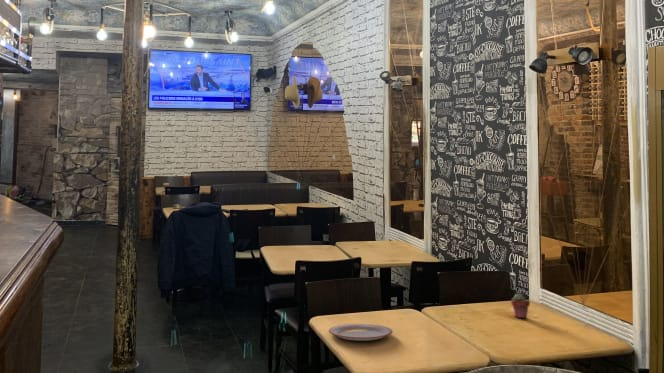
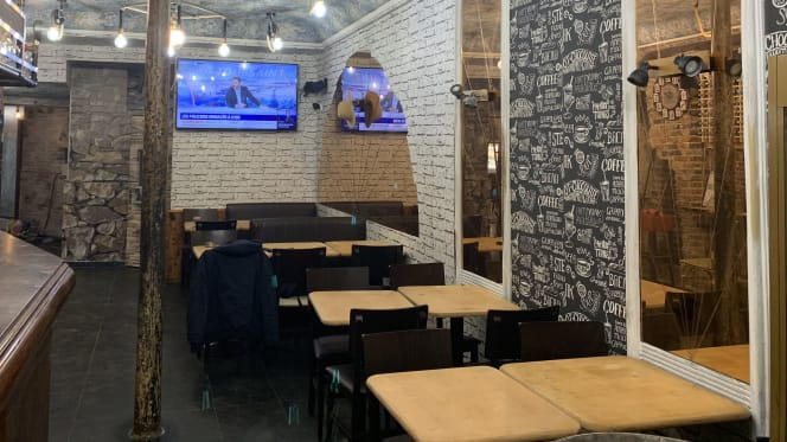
- potted succulent (520, 305)
- plate (360, 332)
